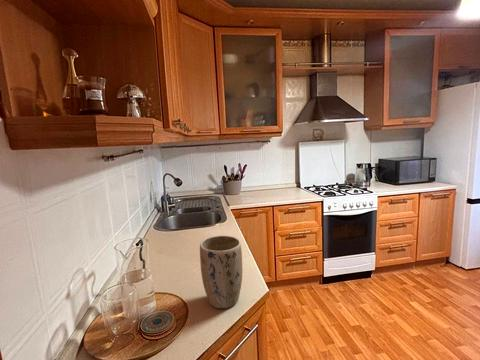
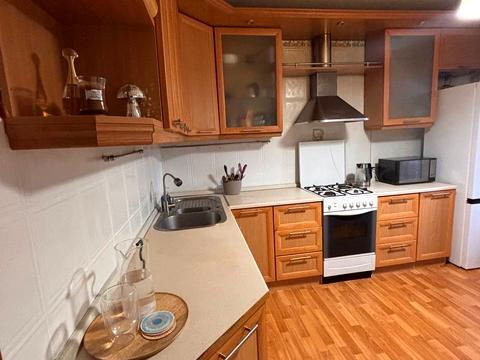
- plant pot (221, 271)
